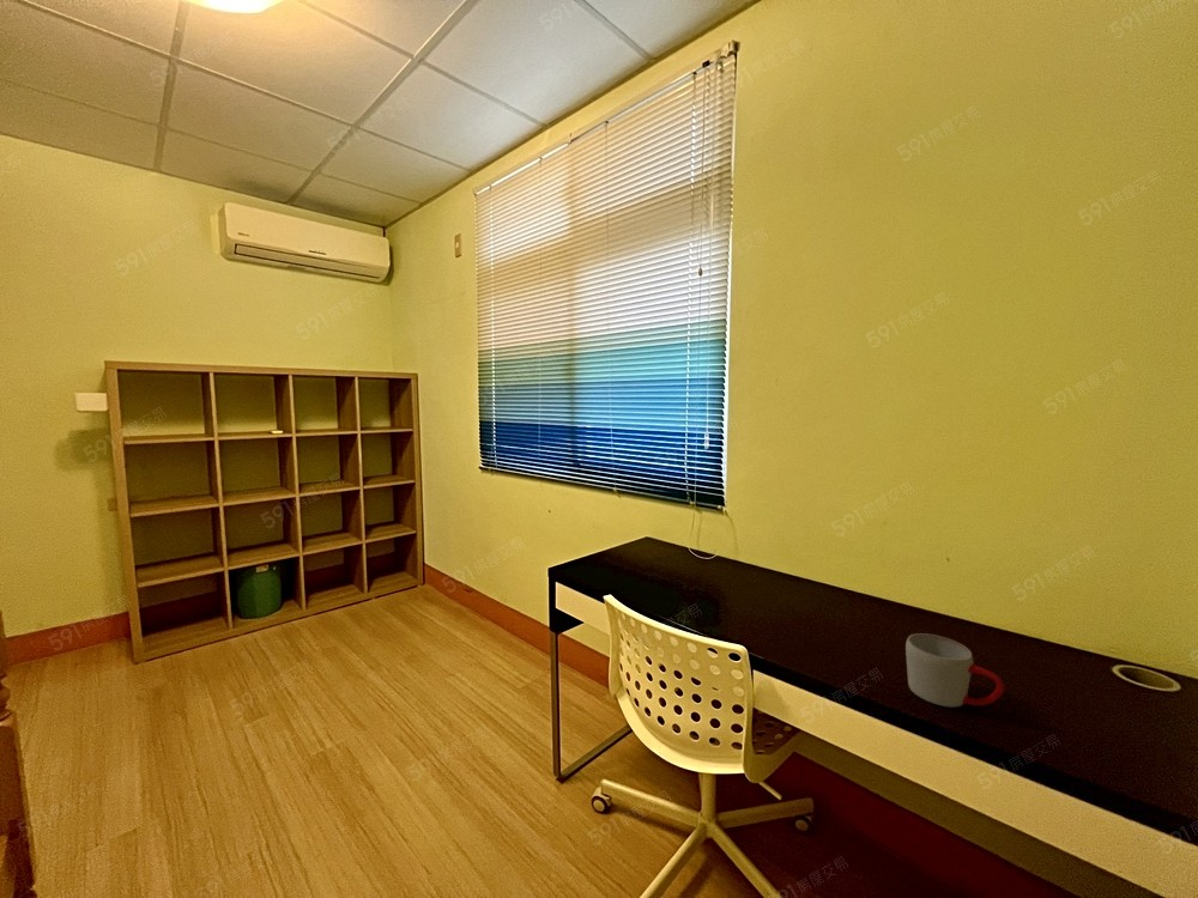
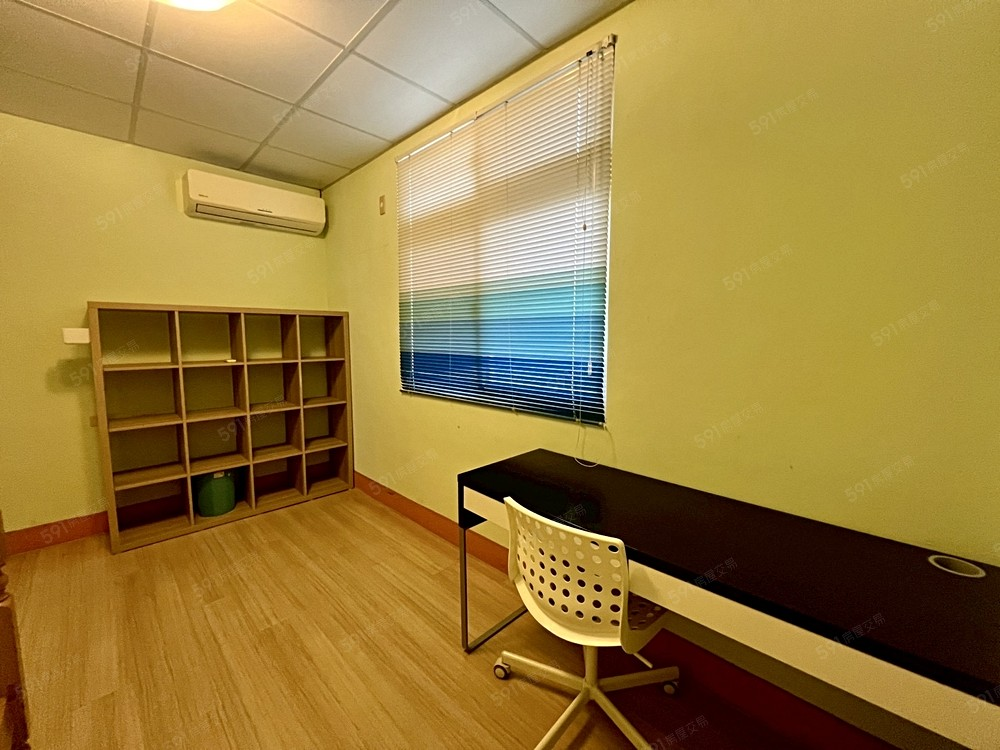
- mug (951, 674)
